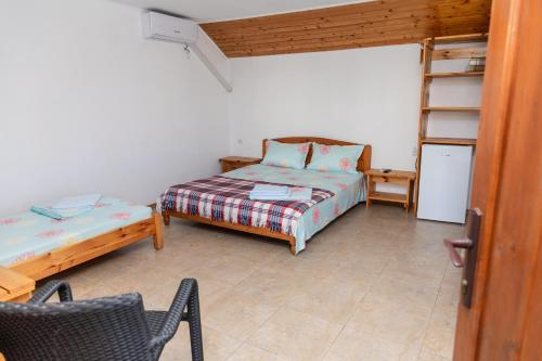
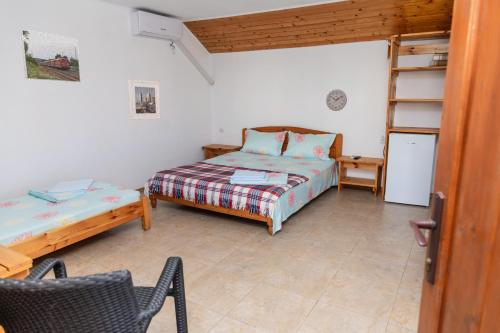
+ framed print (52, 58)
+ wall clock (336, 100)
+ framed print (145, 100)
